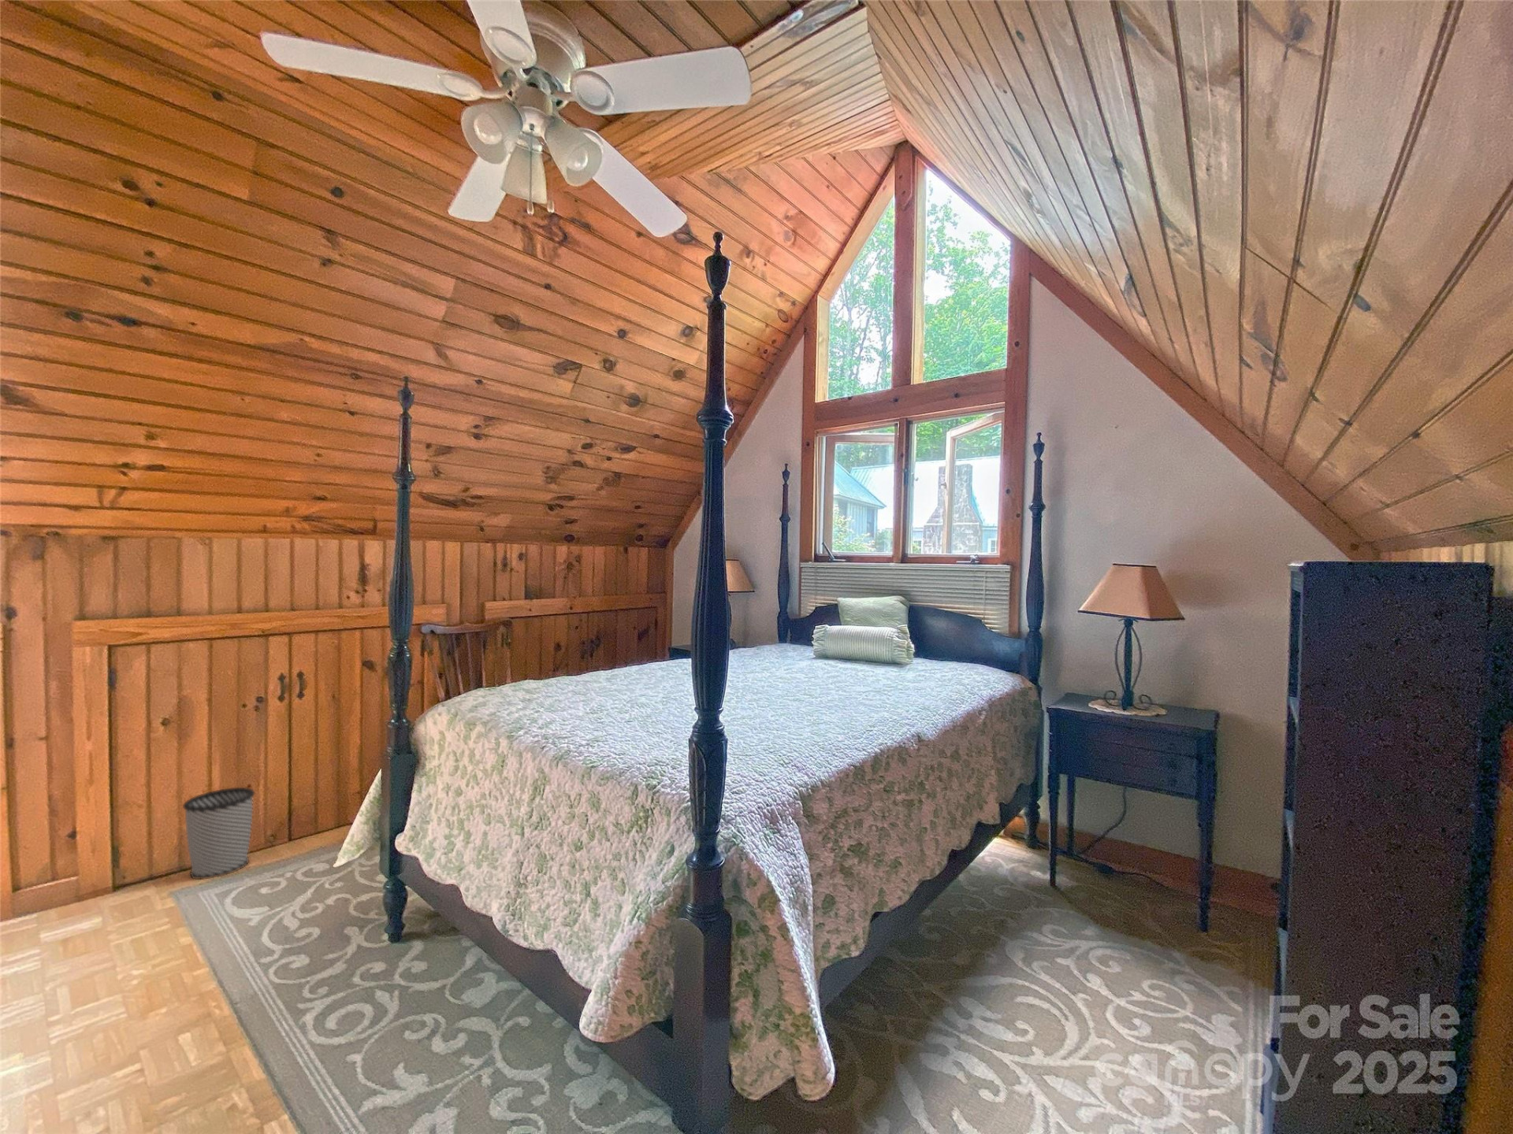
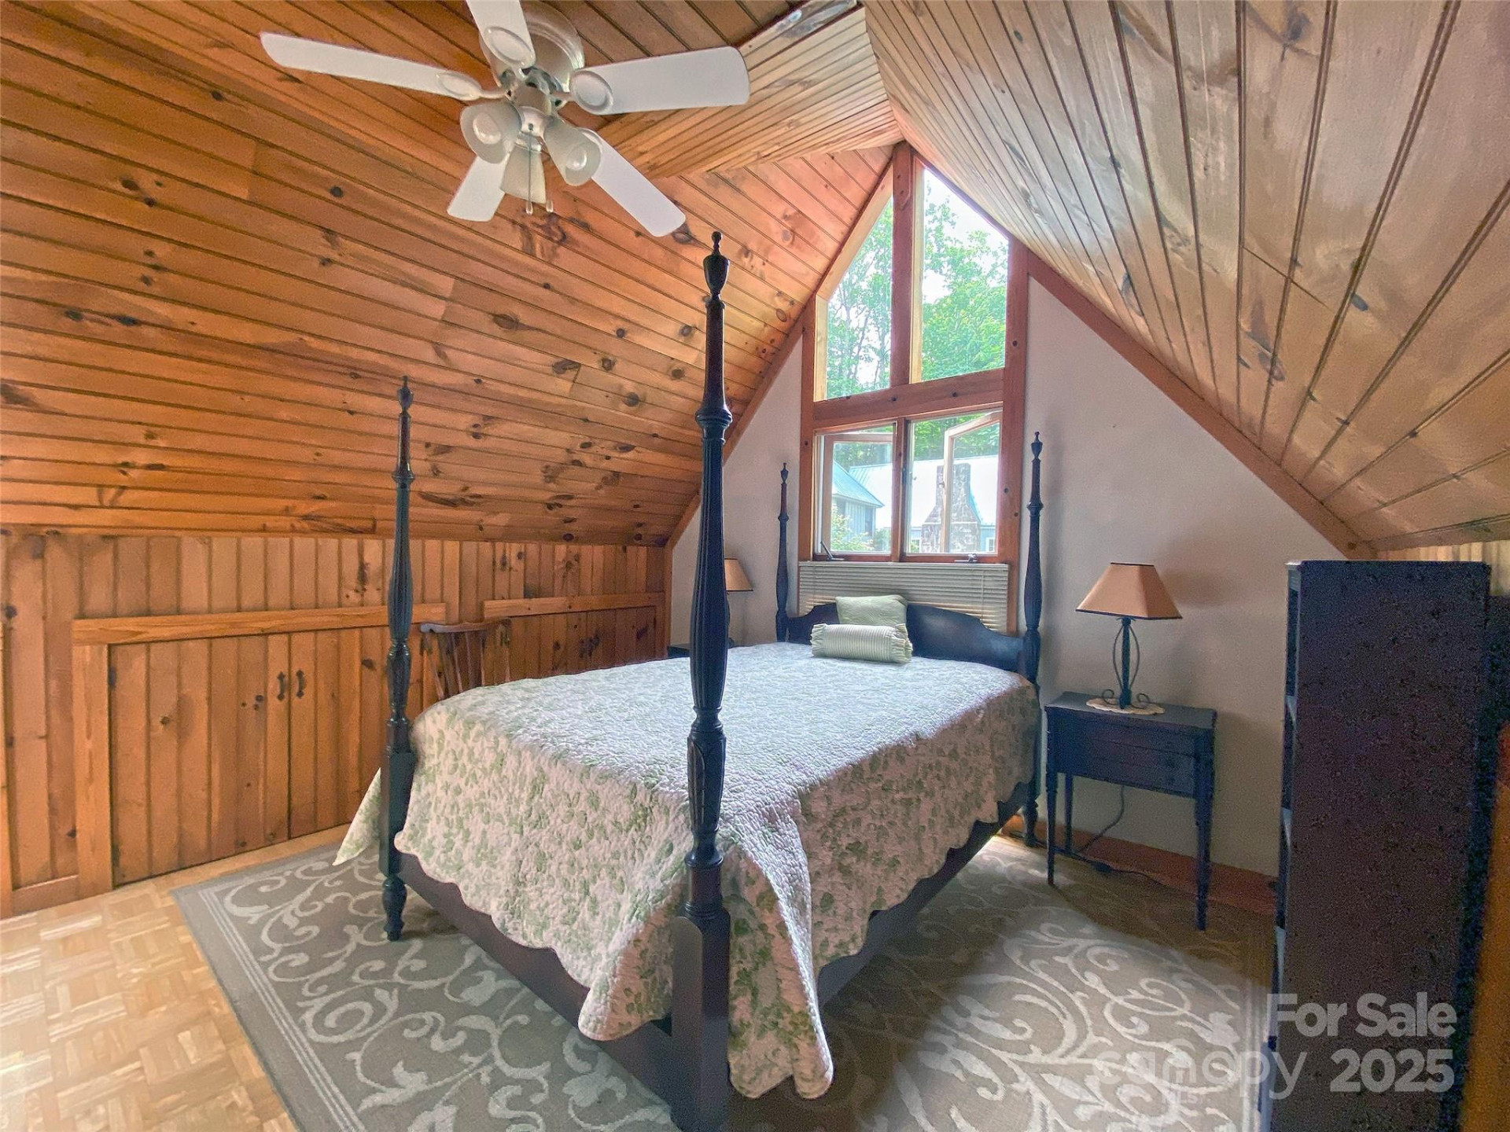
- wastebasket (220, 833)
